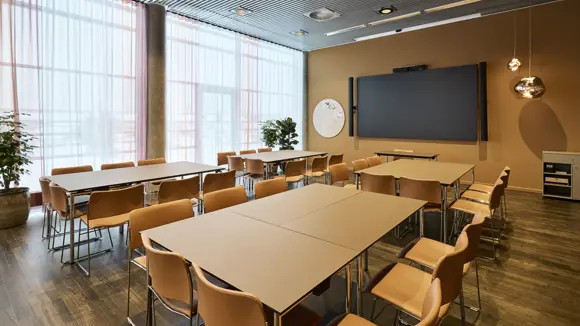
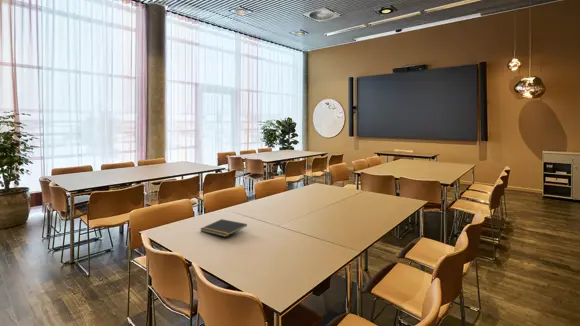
+ notepad (223, 227)
